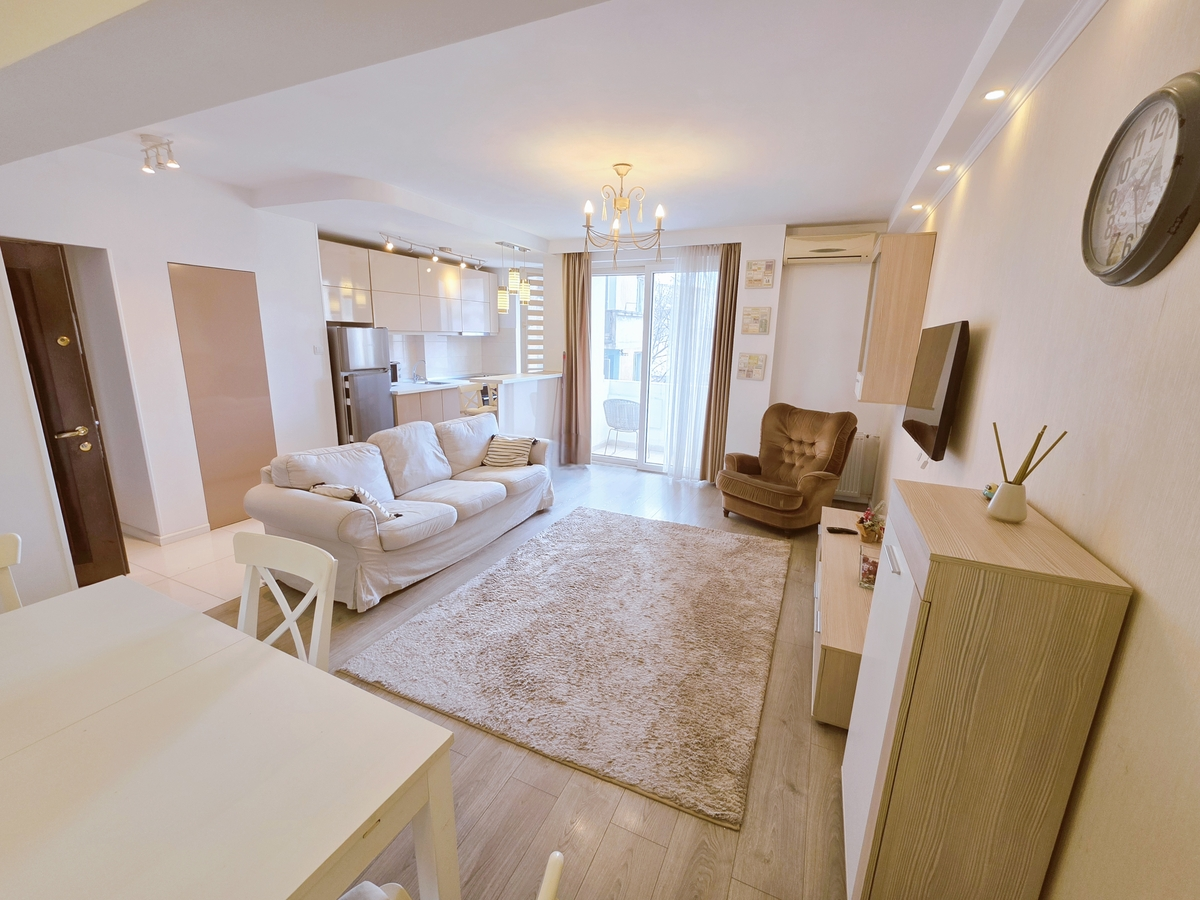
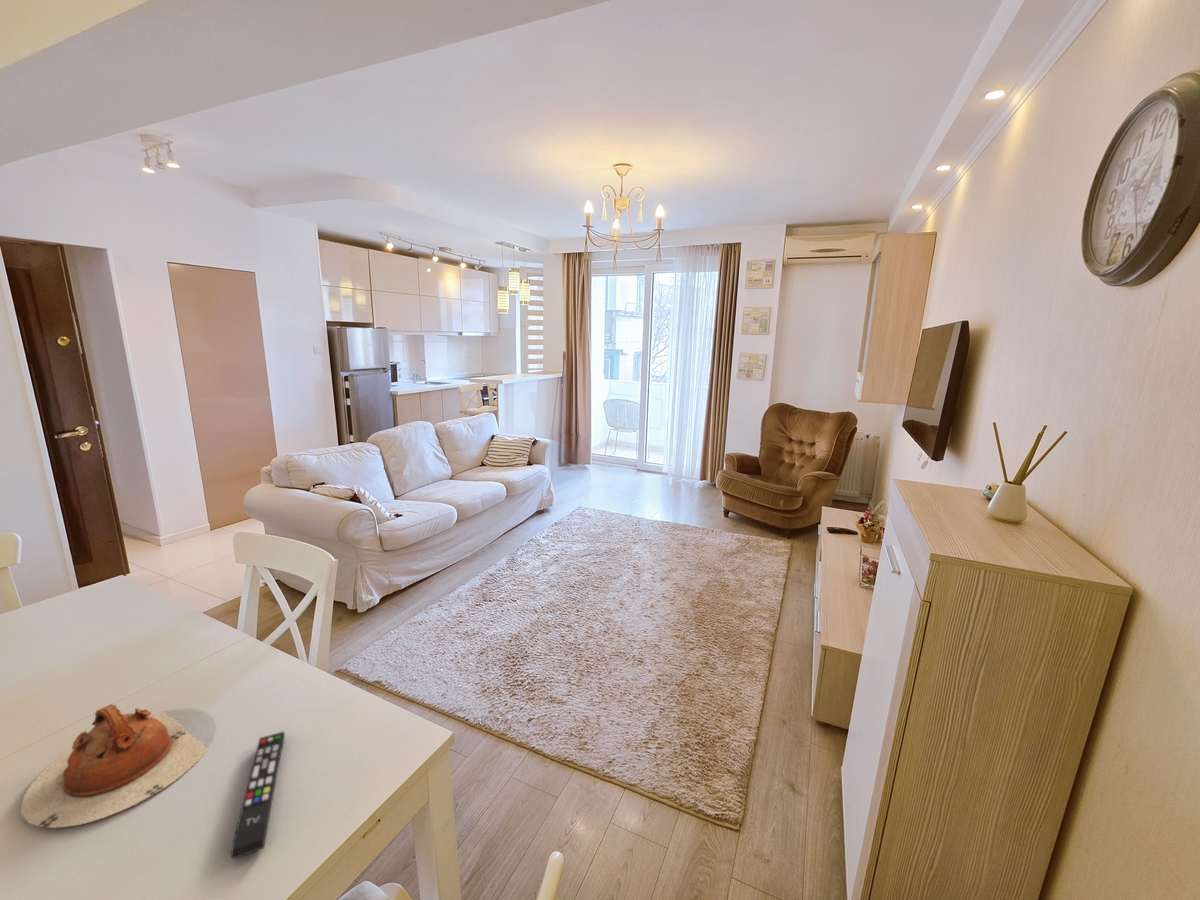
+ remote control (261, 786)
+ teapot (122, 734)
